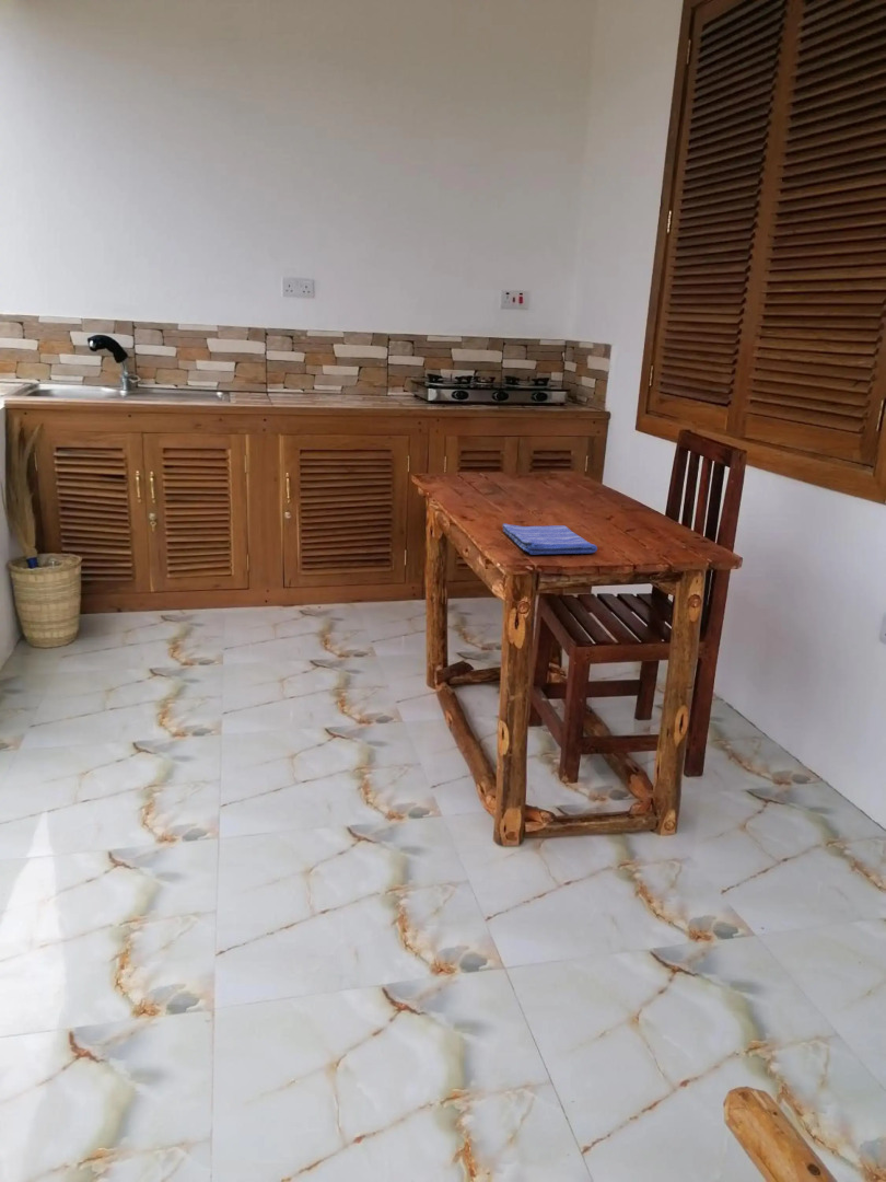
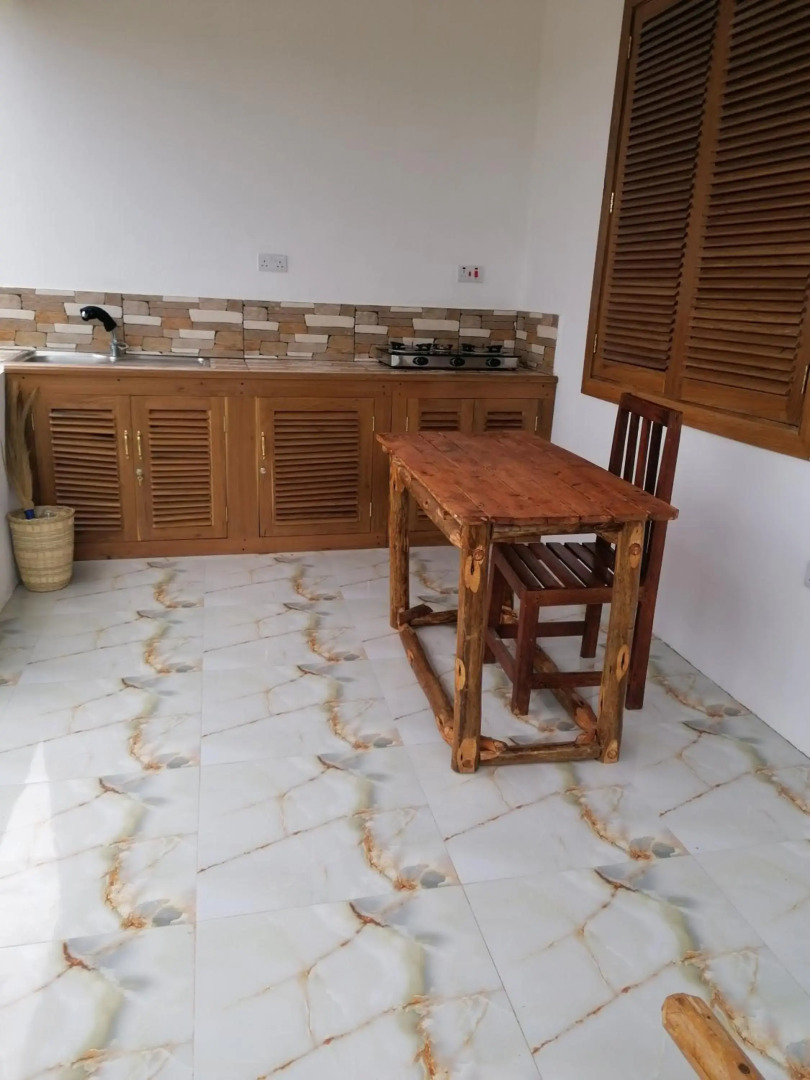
- dish towel (547, 536)
